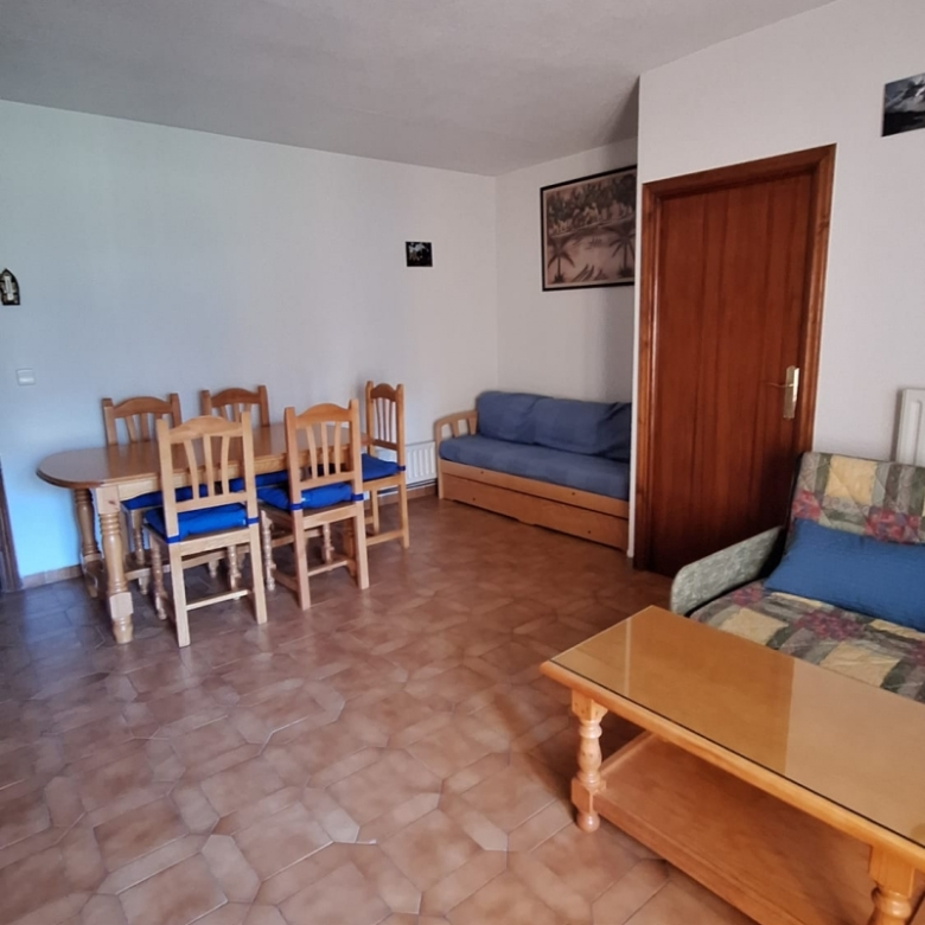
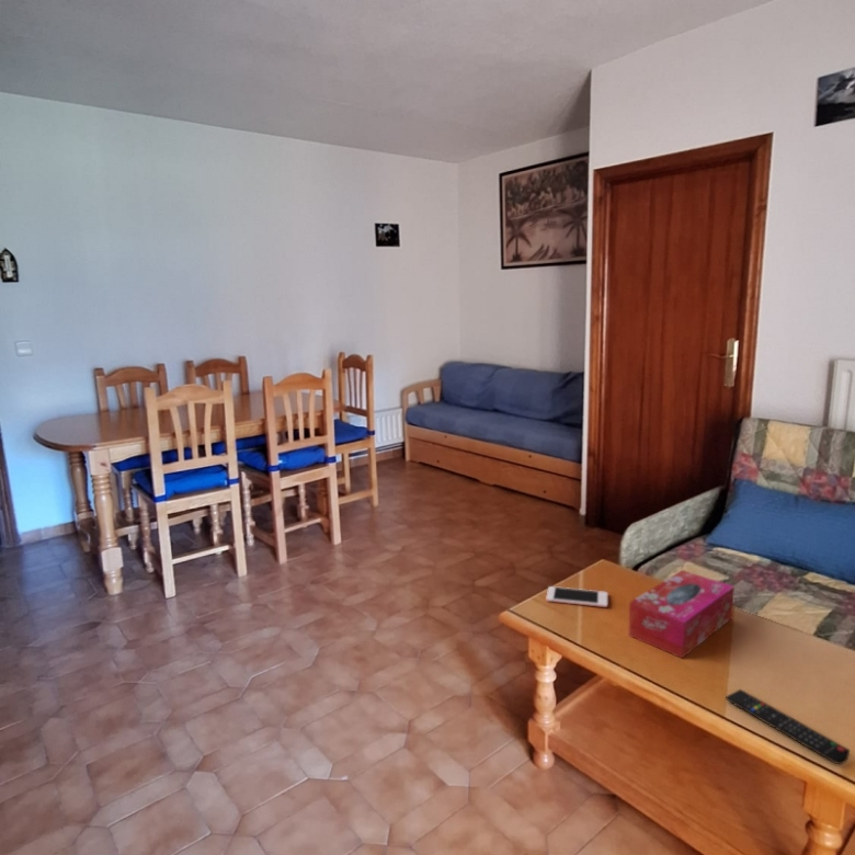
+ remote control (784, 725)
+ cell phone (577, 596)
+ tissue box (682, 611)
